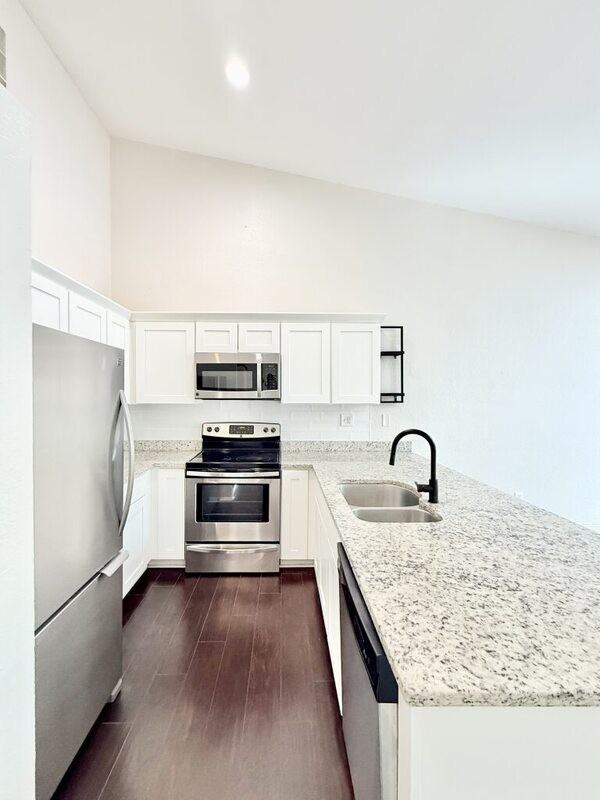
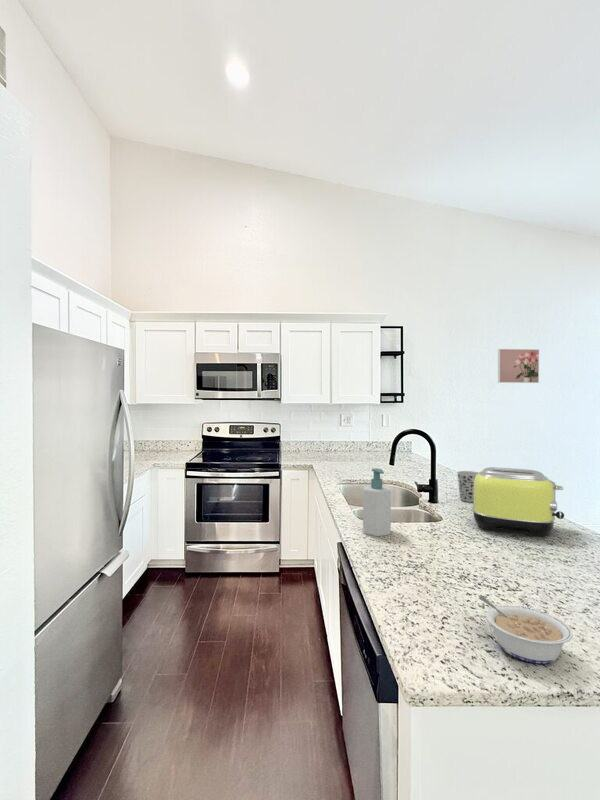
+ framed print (518, 366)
+ cup (469, 486)
+ soap bottle (376, 500)
+ legume (523, 632)
+ toaster (515, 499)
